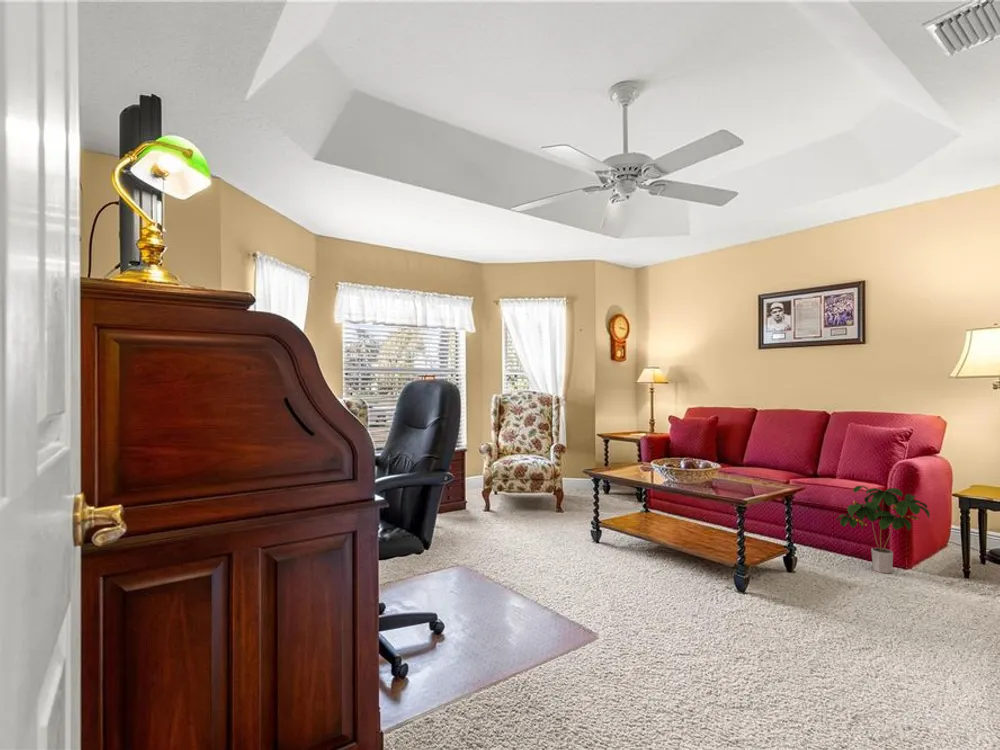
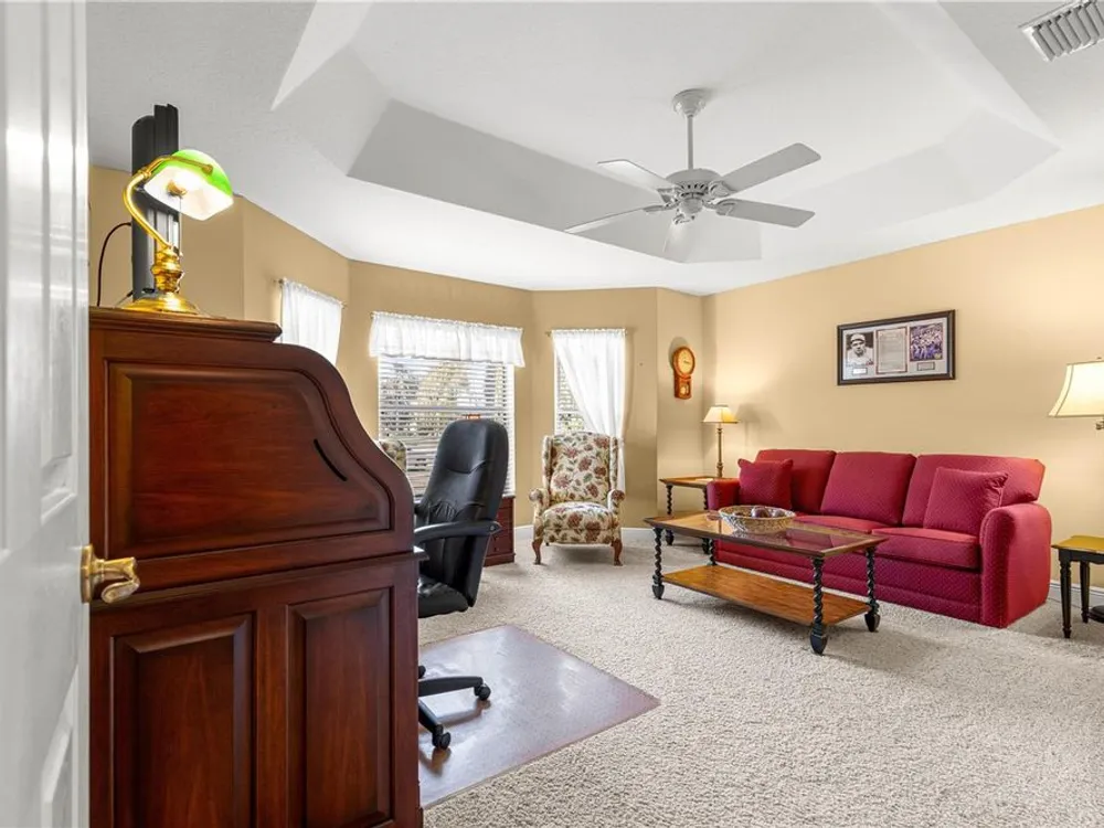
- potted plant (880, 527)
